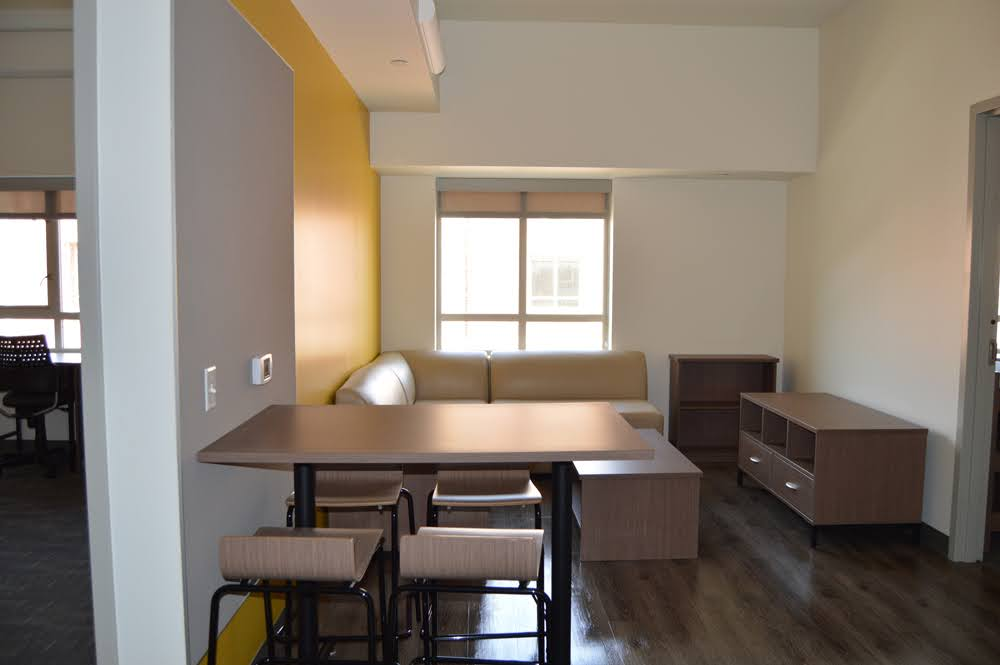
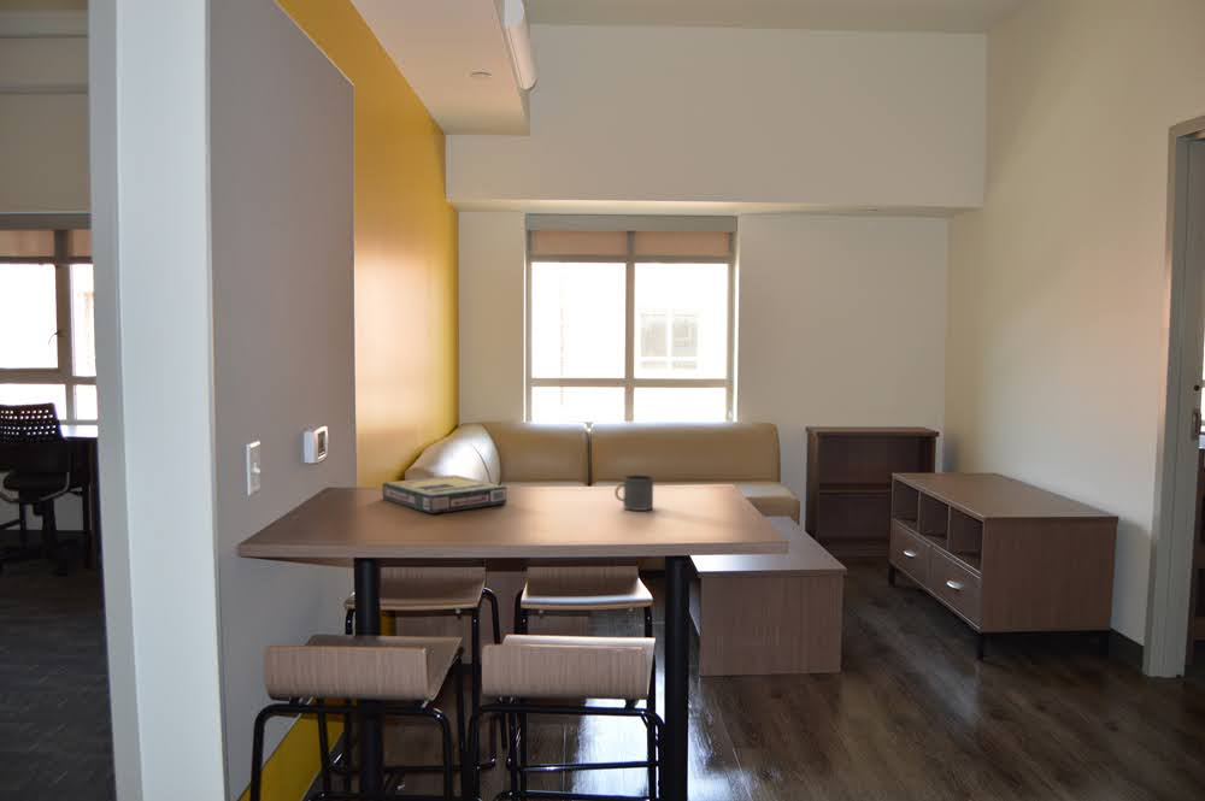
+ video game box (443, 493)
+ mug (634, 491)
